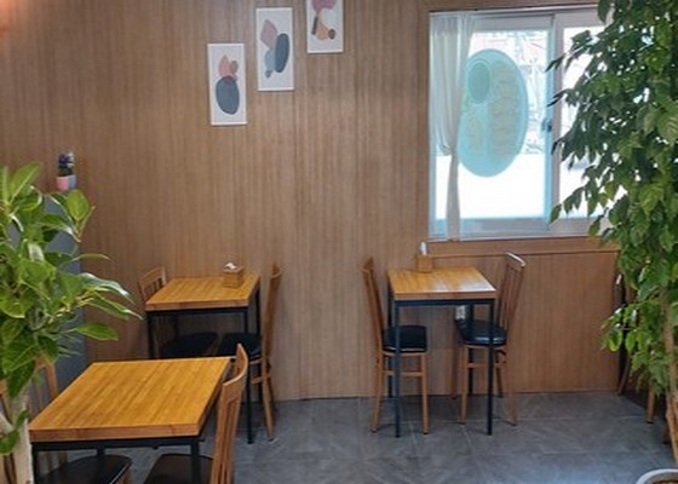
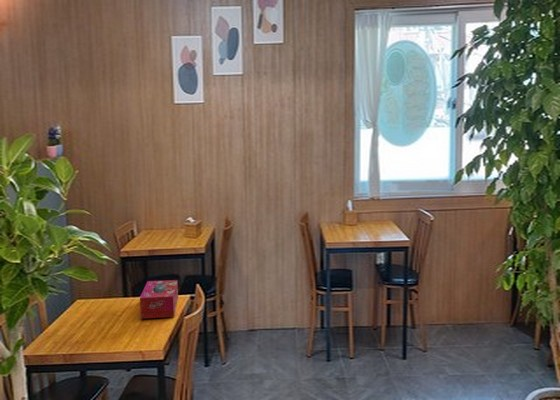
+ tissue box (160, 298)
